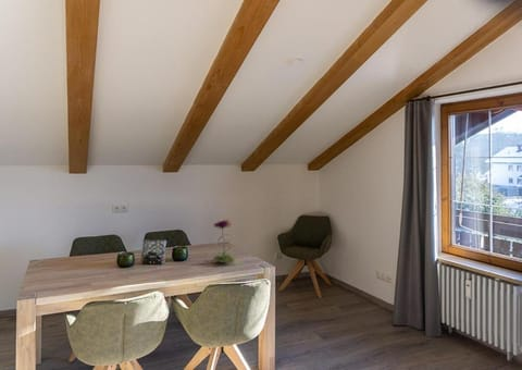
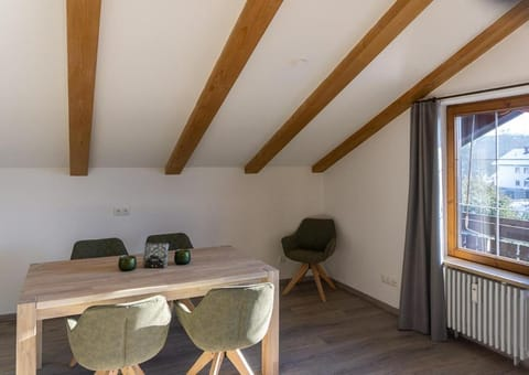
- flower (223, 238)
